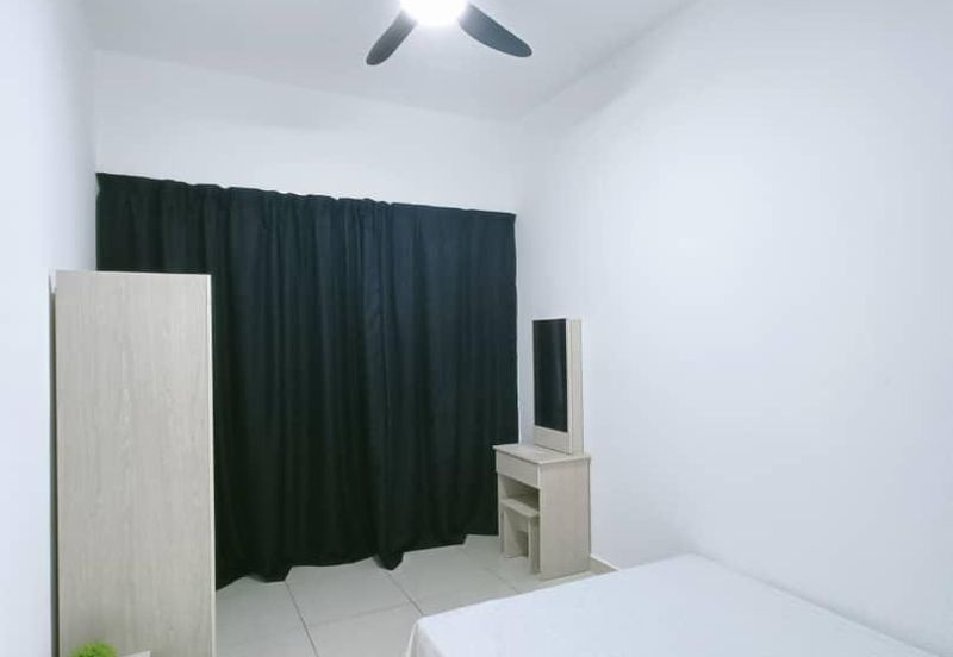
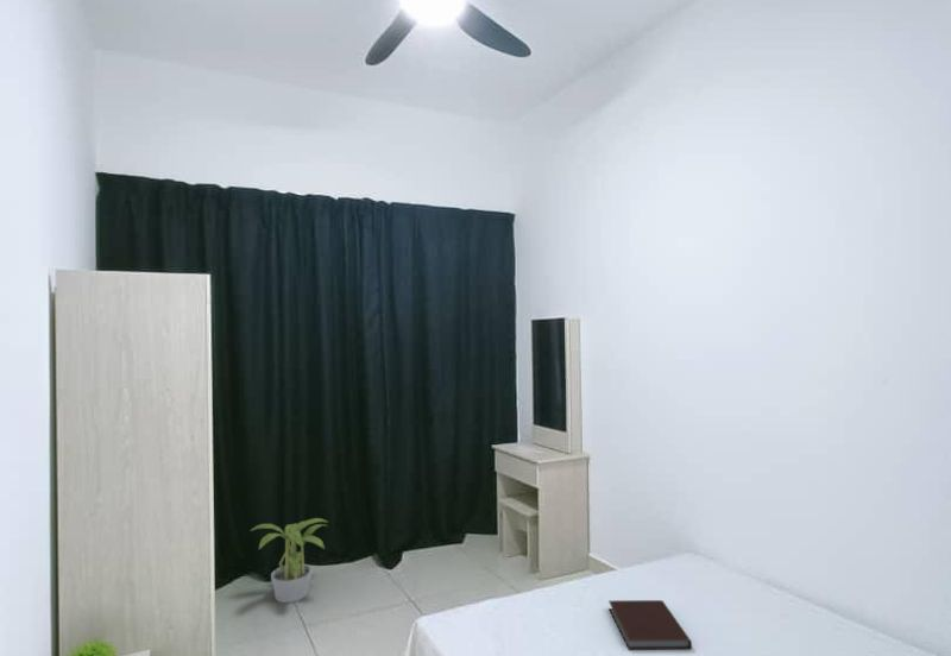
+ potted plant (292, 557)
+ notebook (647, 623)
